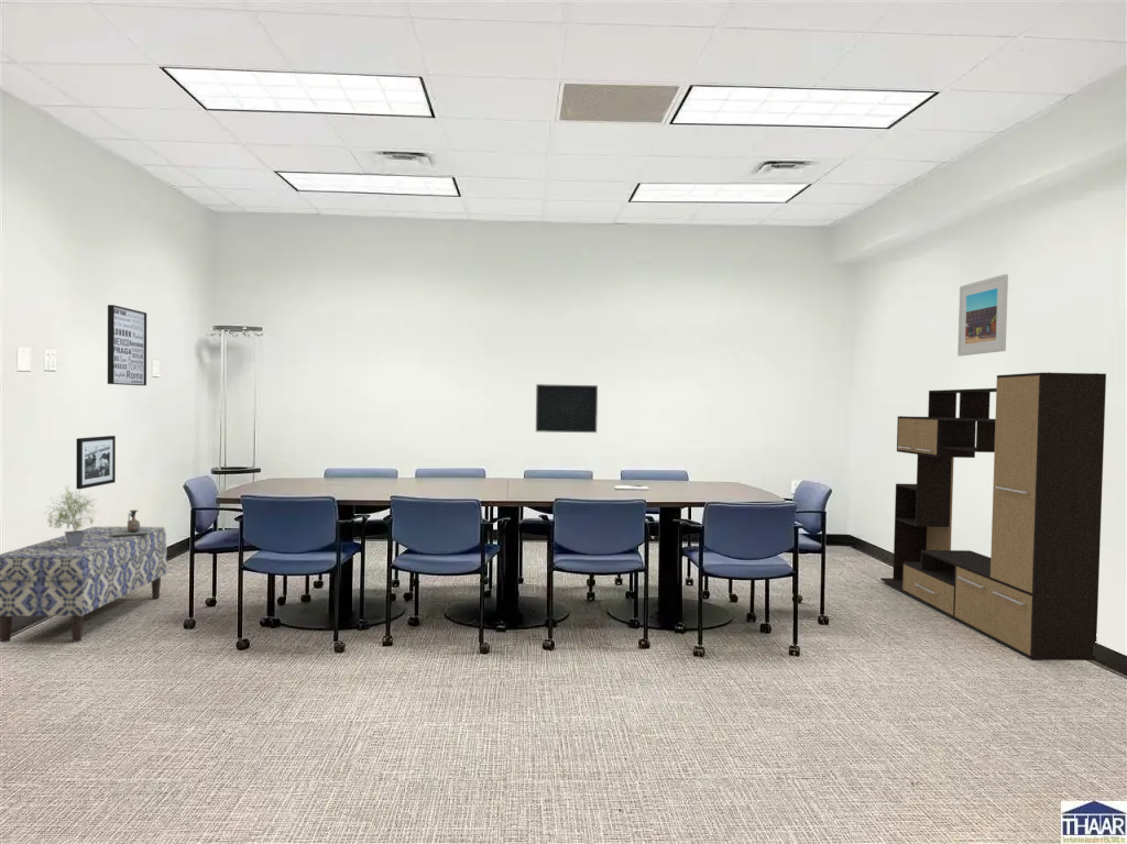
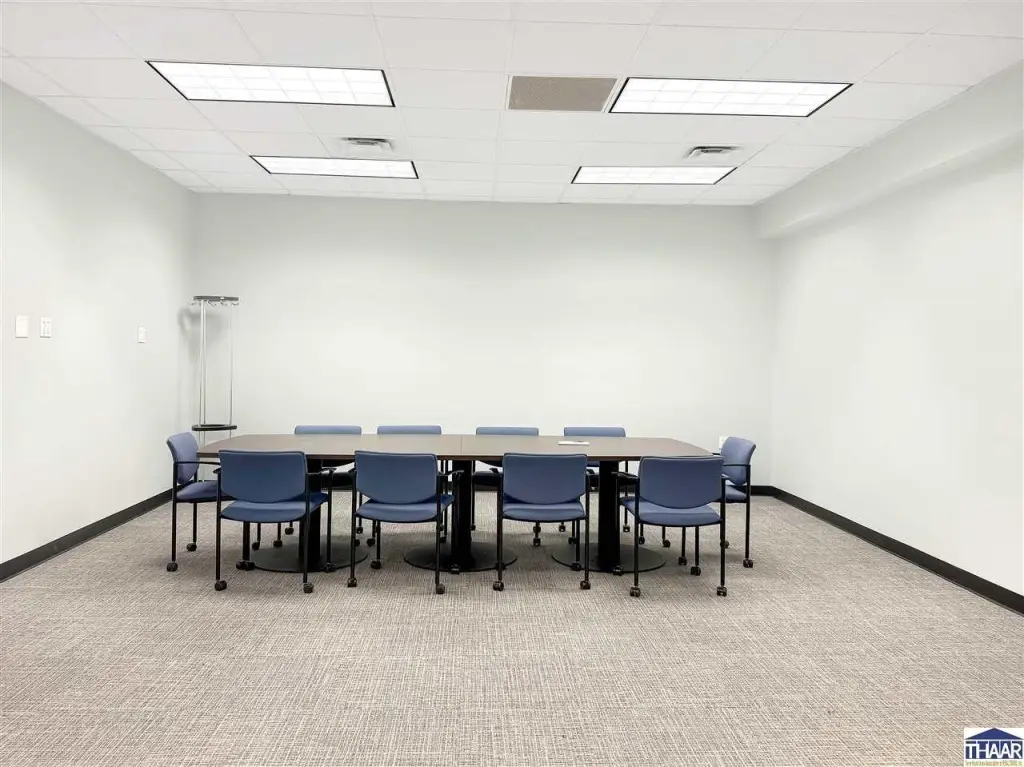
- bench (88, 578)
- picture frame (96, 461)
- monitor (566, 408)
- potted plant (72, 515)
- wall art (128, 347)
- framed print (981, 317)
- media console (952, 494)
- decorative vase (131, 522)
